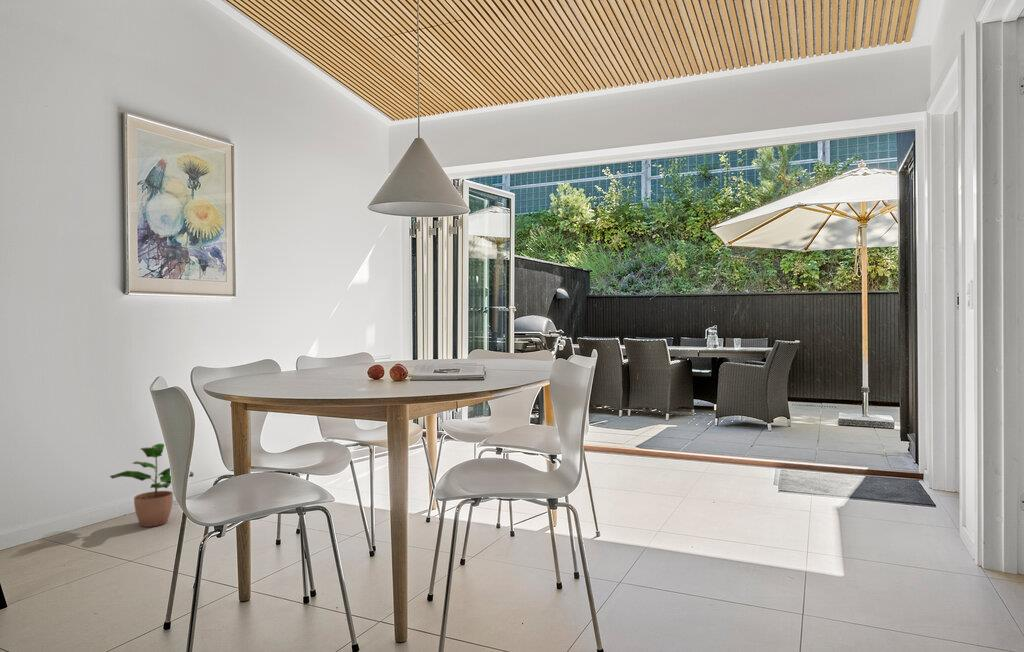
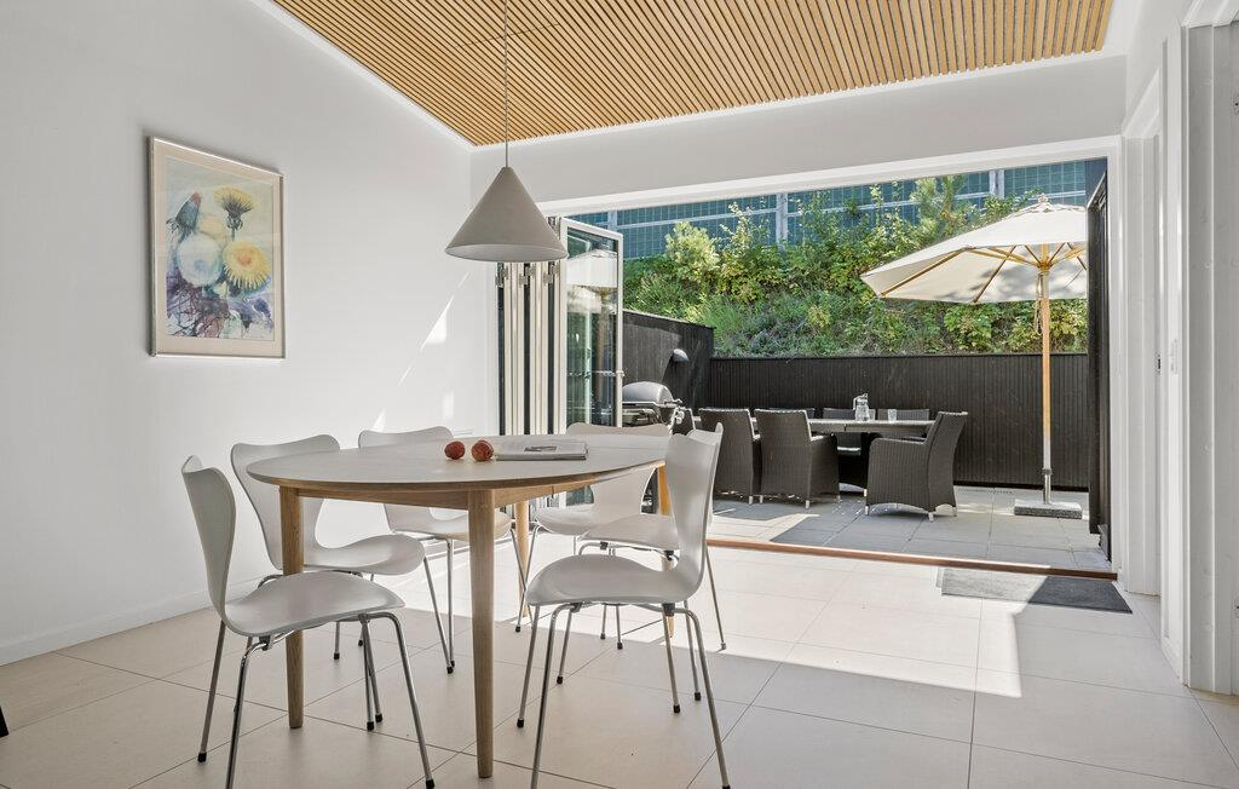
- potted plant (154, 483)
